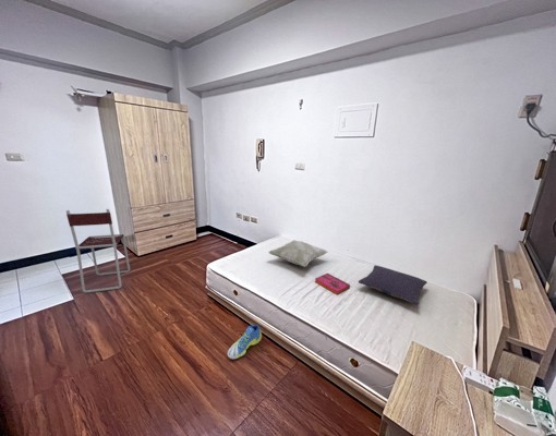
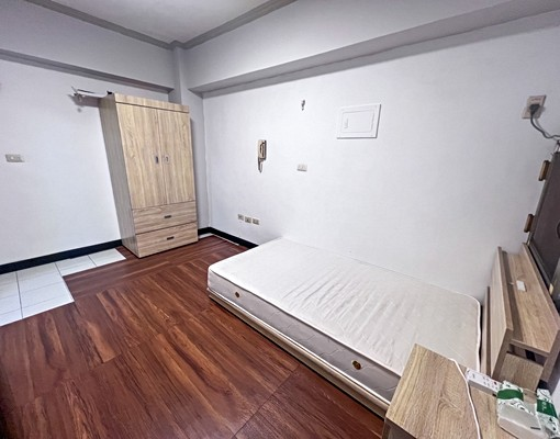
- decorative pillow (299, 252)
- chair (101, 245)
- pillow (392, 281)
- sneaker (244, 338)
- hardback book (331, 282)
